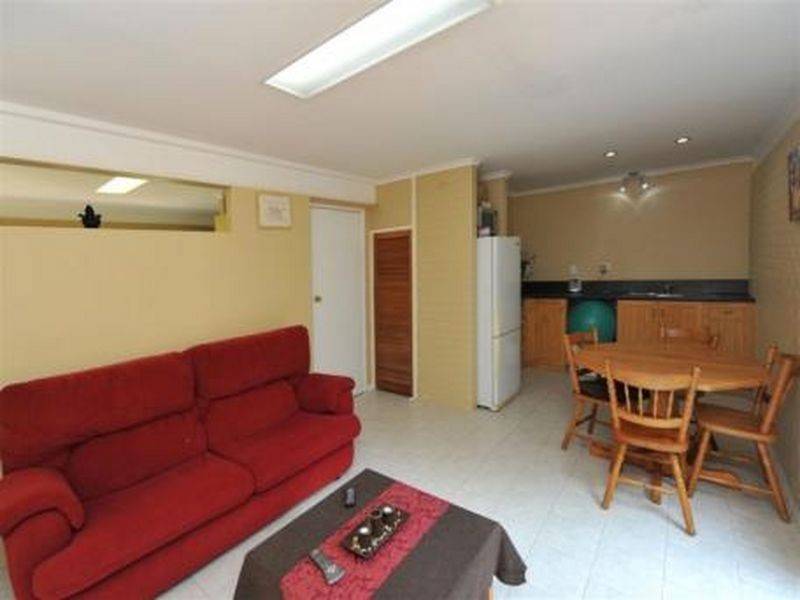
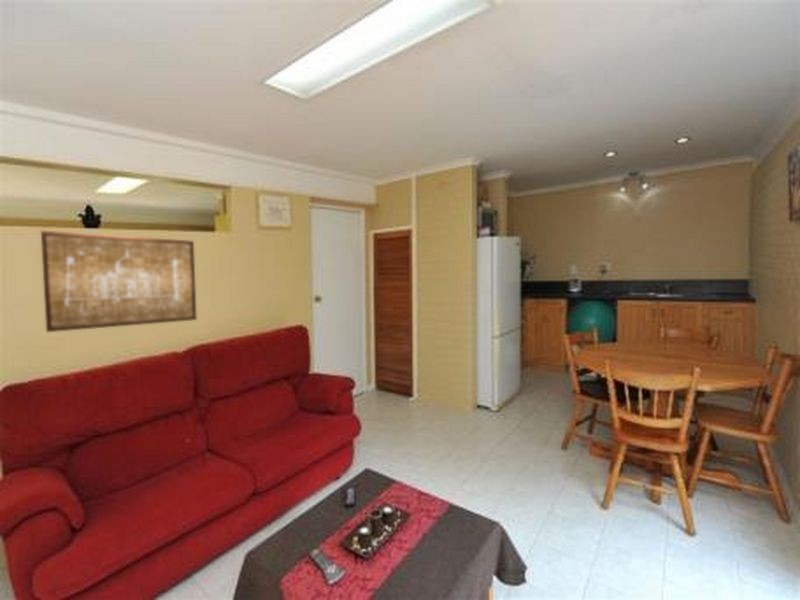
+ wall art (128, 281)
